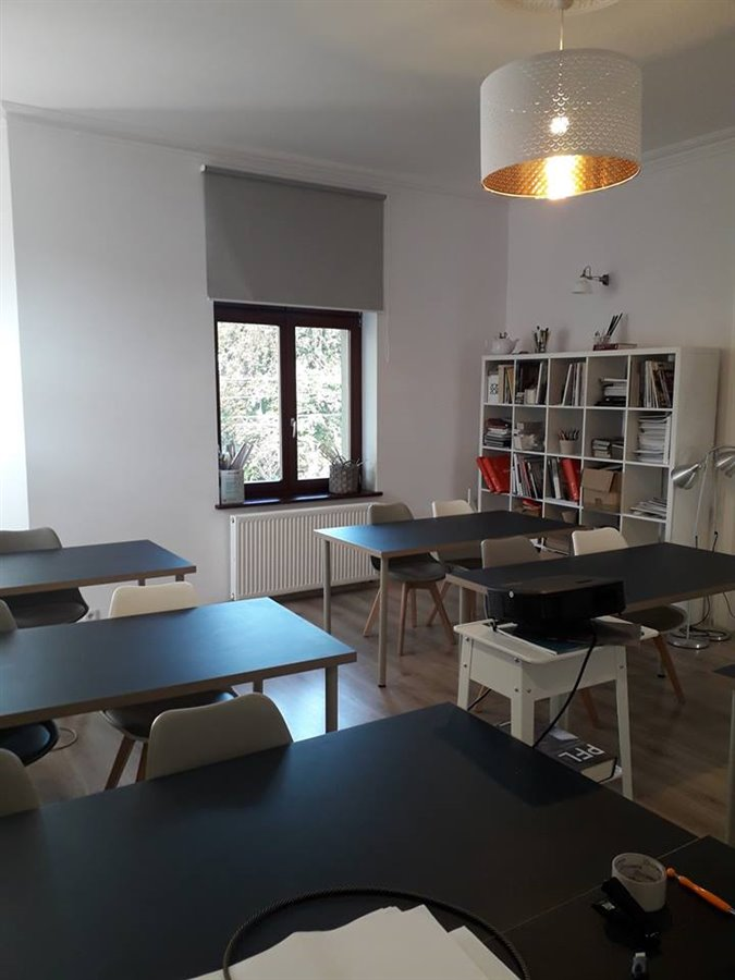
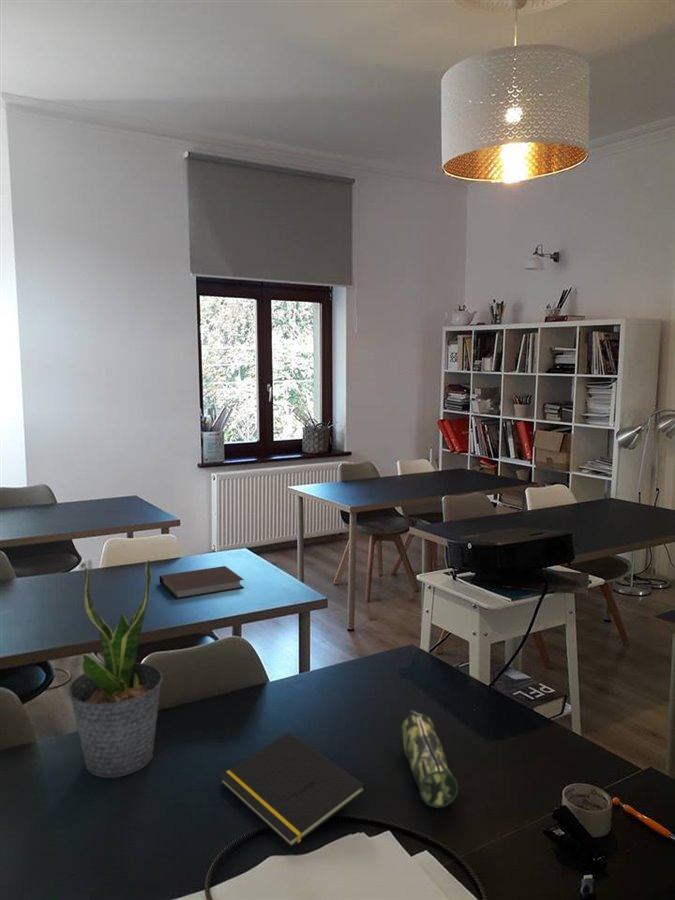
+ notebook (201, 581)
+ pencil case (426, 756)
+ notepad (290, 783)
+ potted plant (115, 664)
